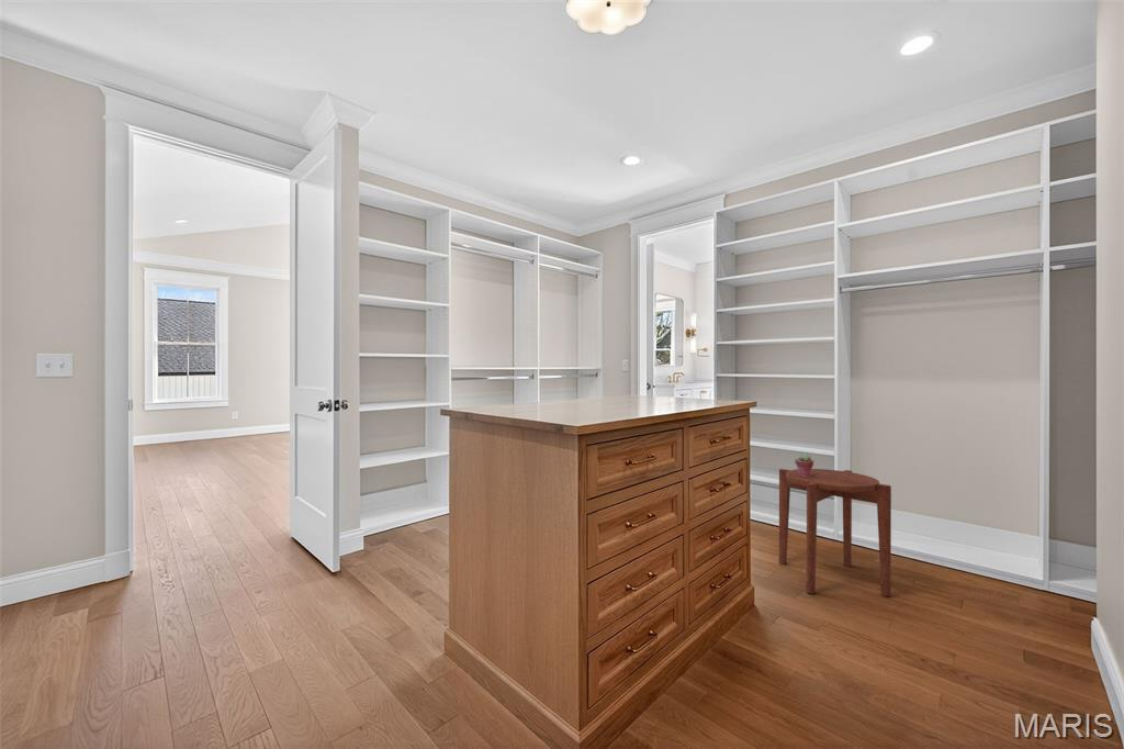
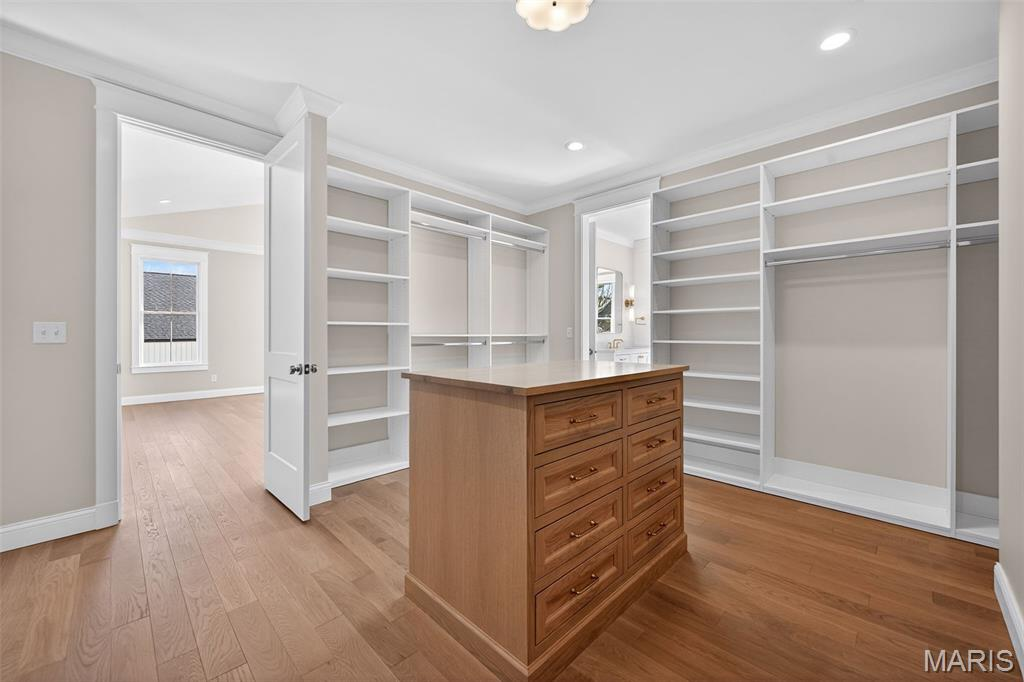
- side table (843, 527)
- potted succulent (803, 463)
